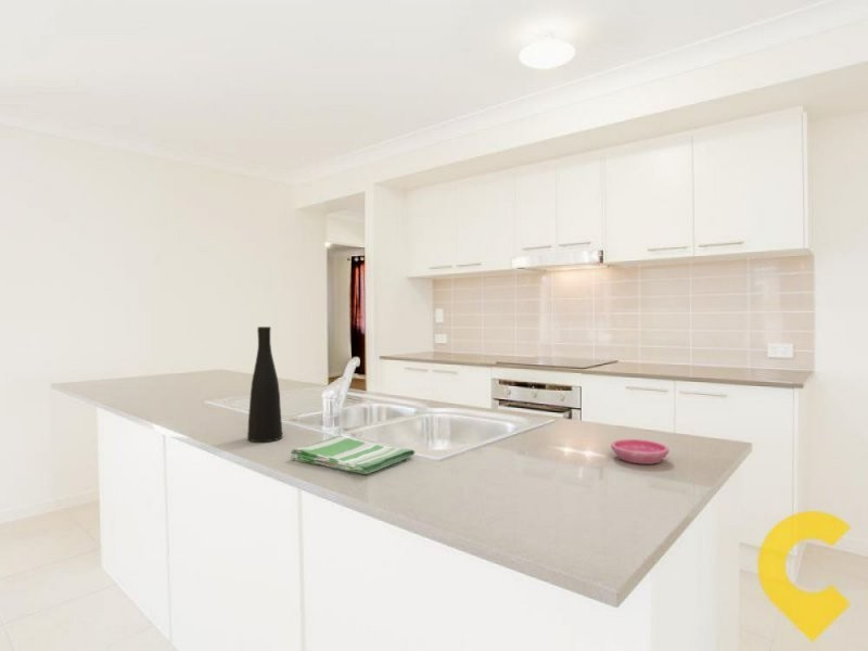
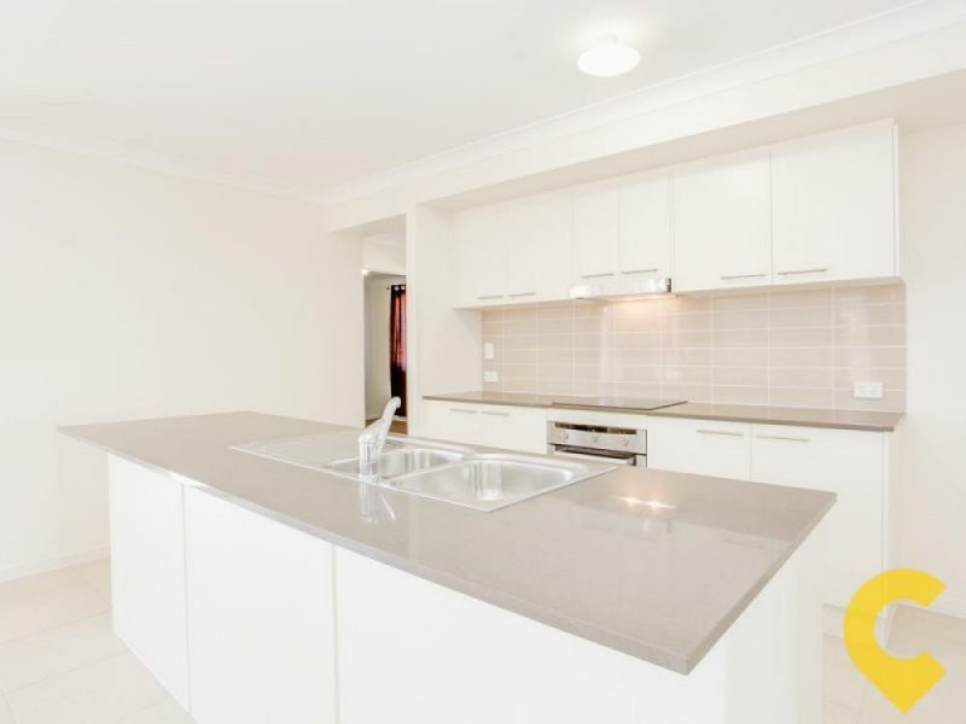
- vase (264, 382)
- saucer (639, 451)
- dish towel (352, 452)
